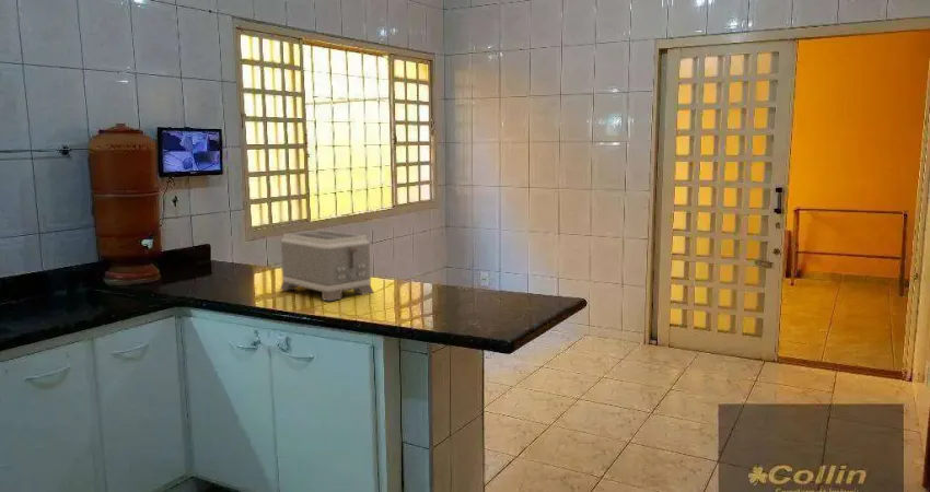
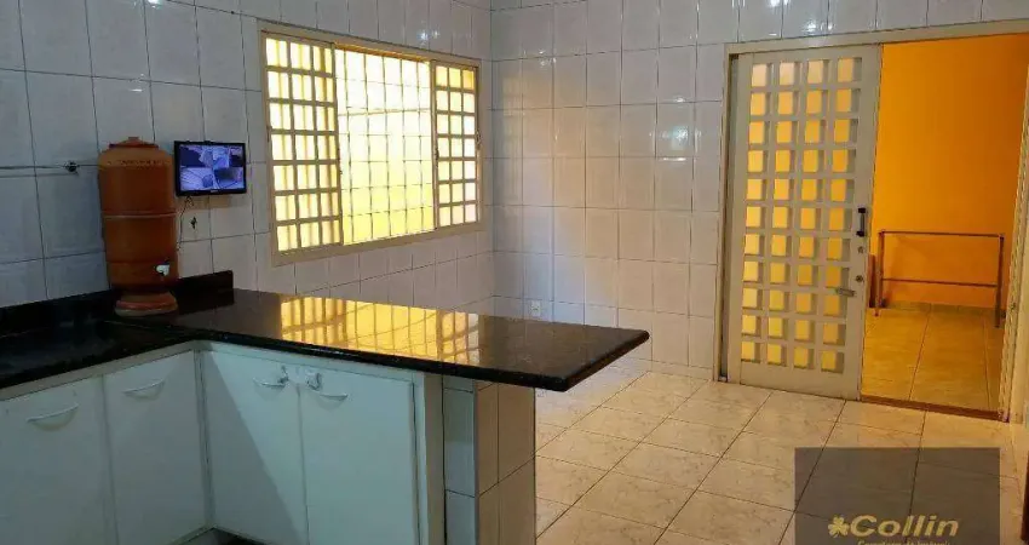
- toaster (327, 263)
